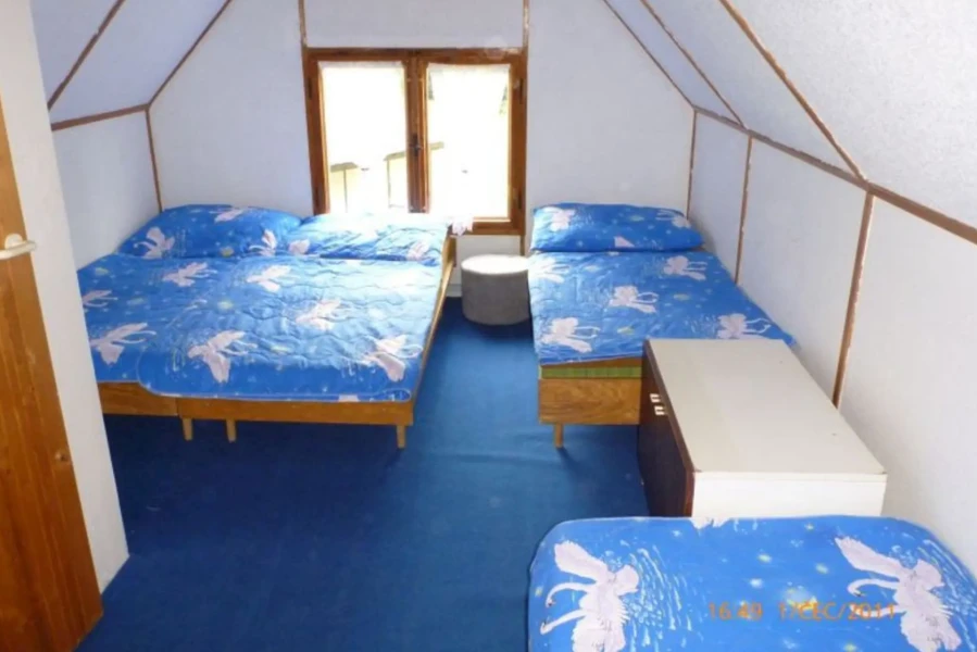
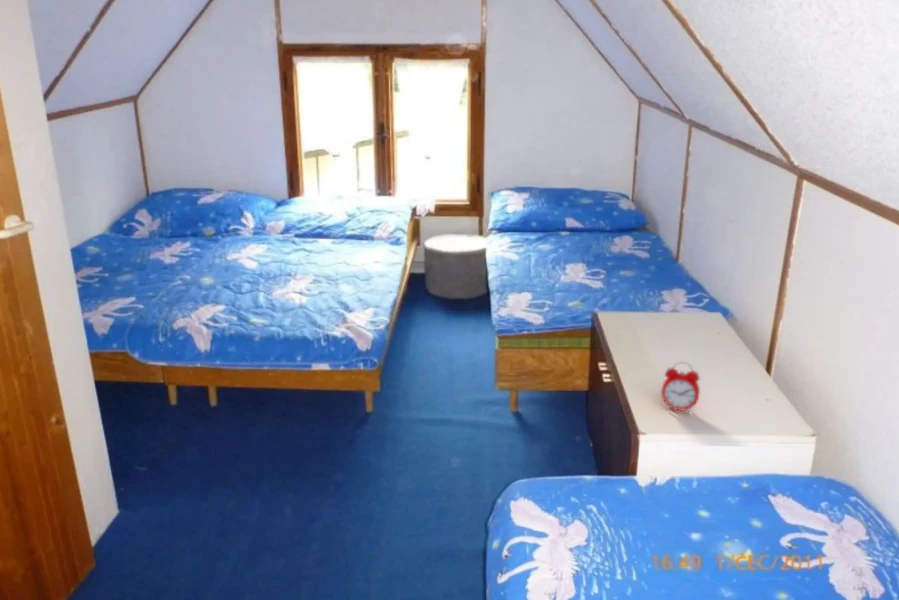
+ alarm clock (680, 386)
